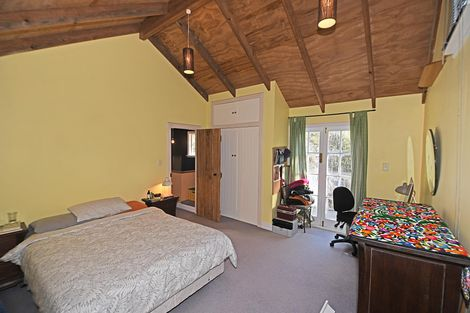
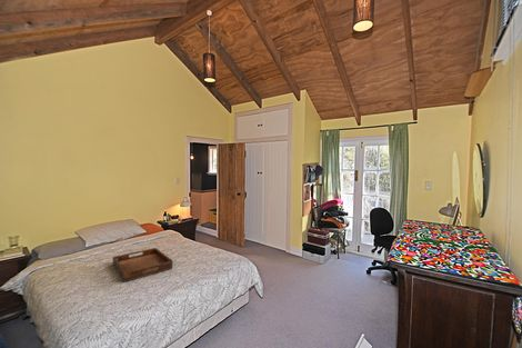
+ serving tray (142, 261)
